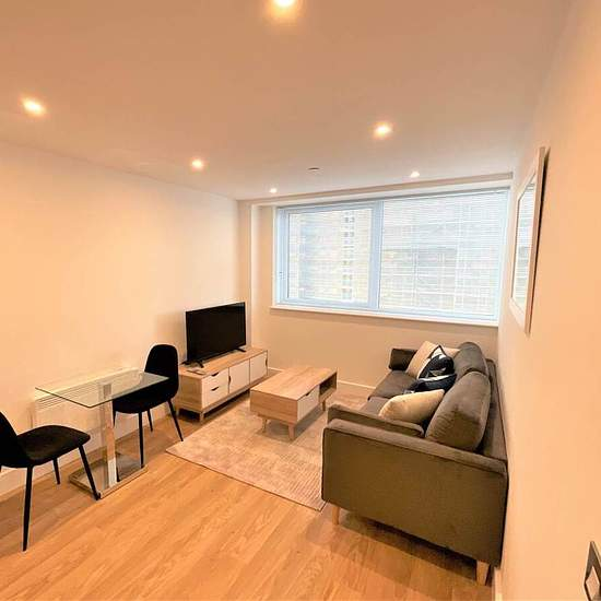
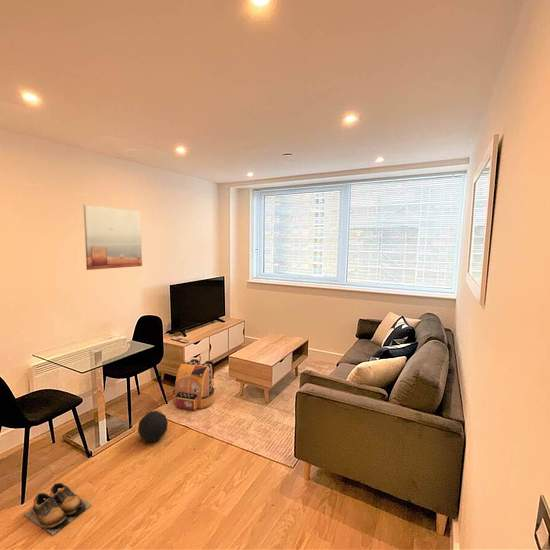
+ ball (153, 426)
+ wall art (115, 238)
+ backpack (195, 379)
+ shoes (57, 502)
